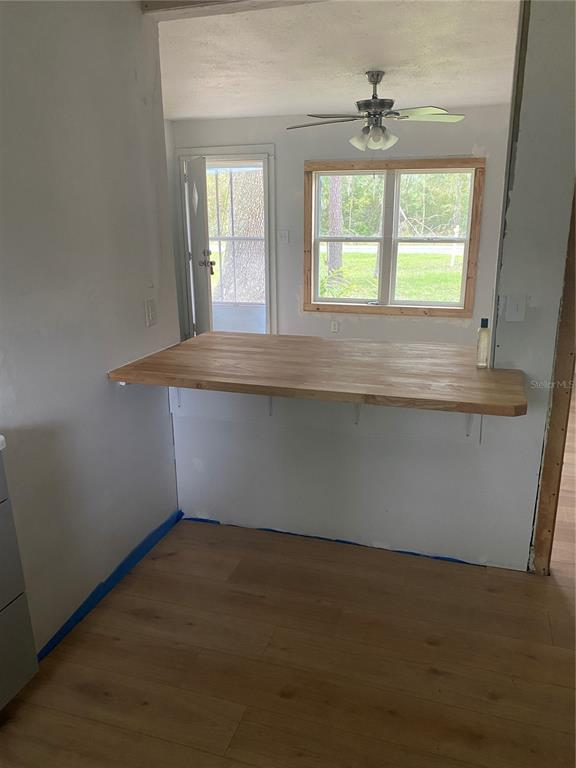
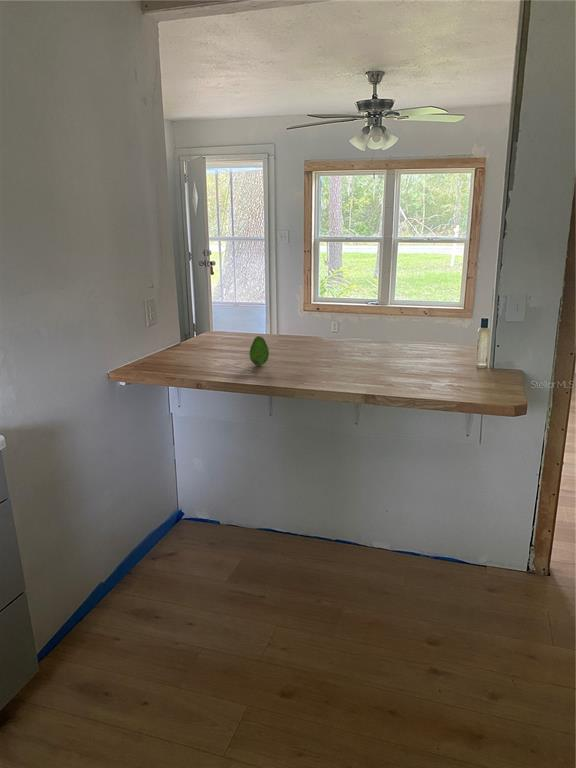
+ fruit (259, 350)
